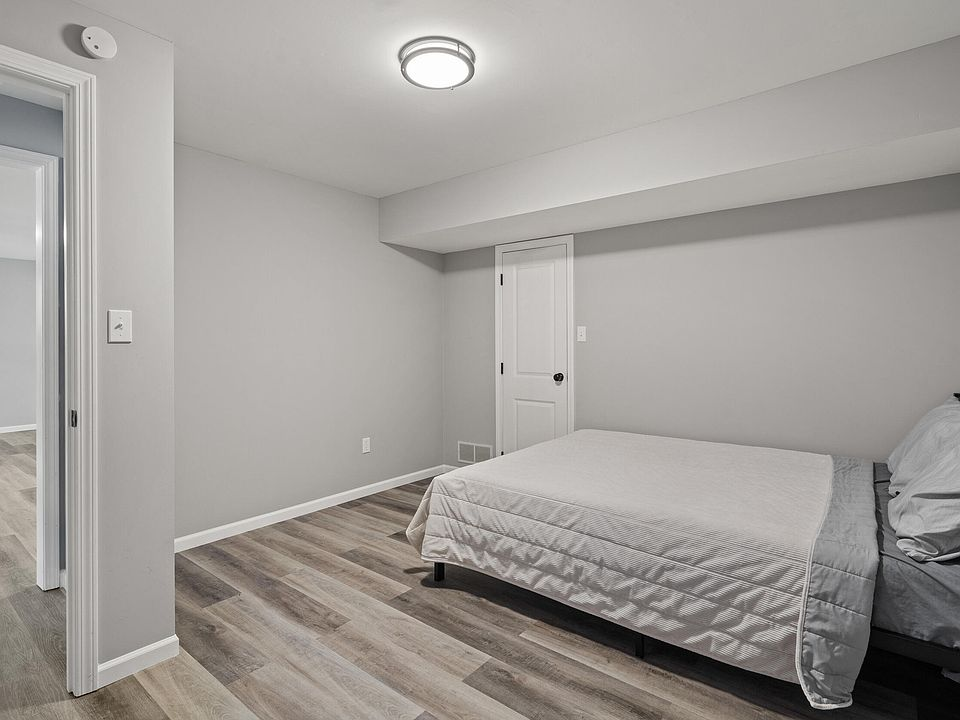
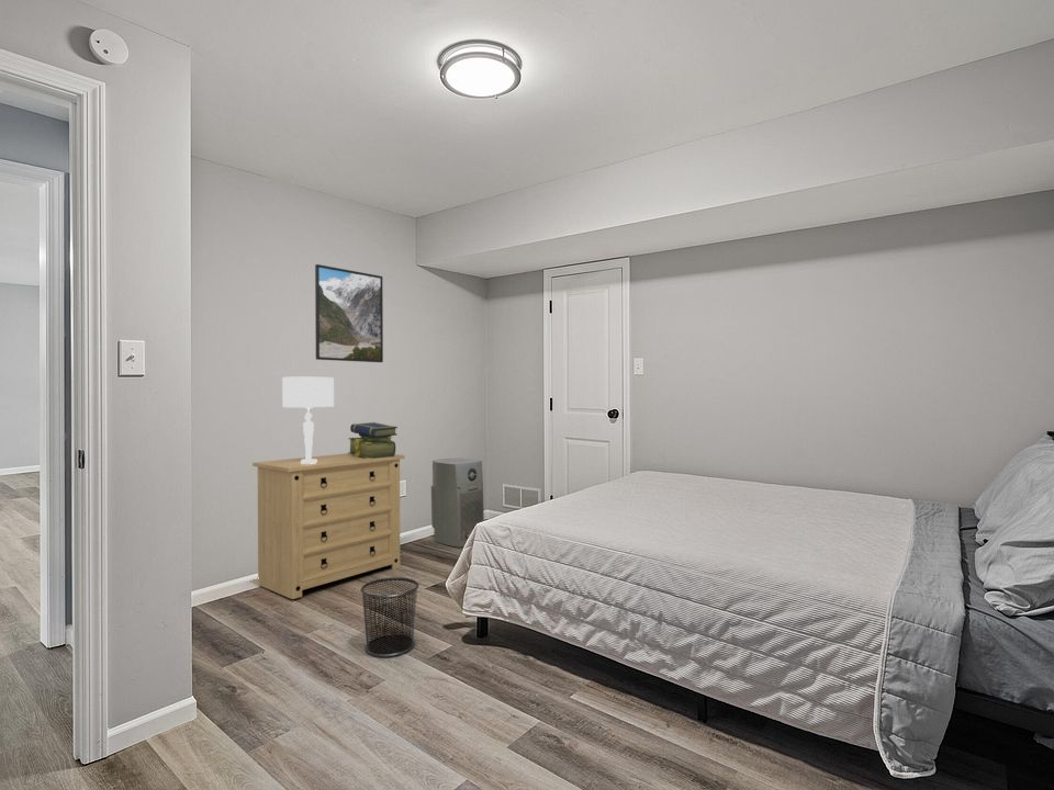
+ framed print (350, 315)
+ stack of books (373, 439)
+ air purifier (456, 500)
+ table lamp (309, 419)
+ dresser (333, 517)
+ waste bin (390, 616)
